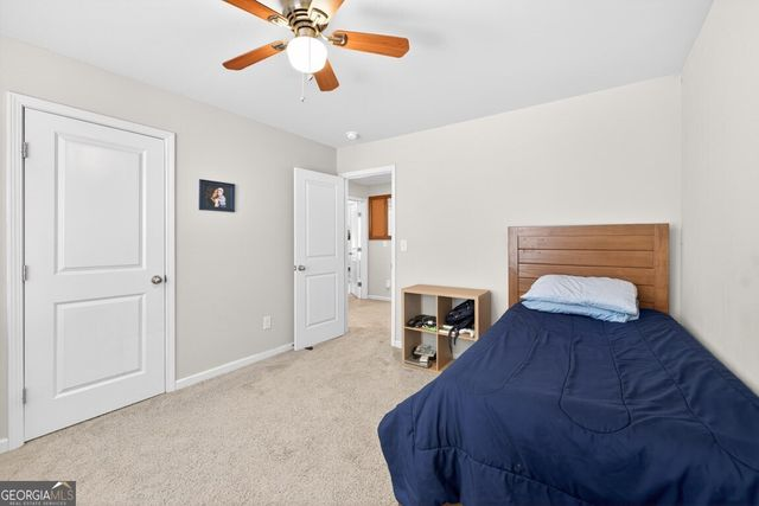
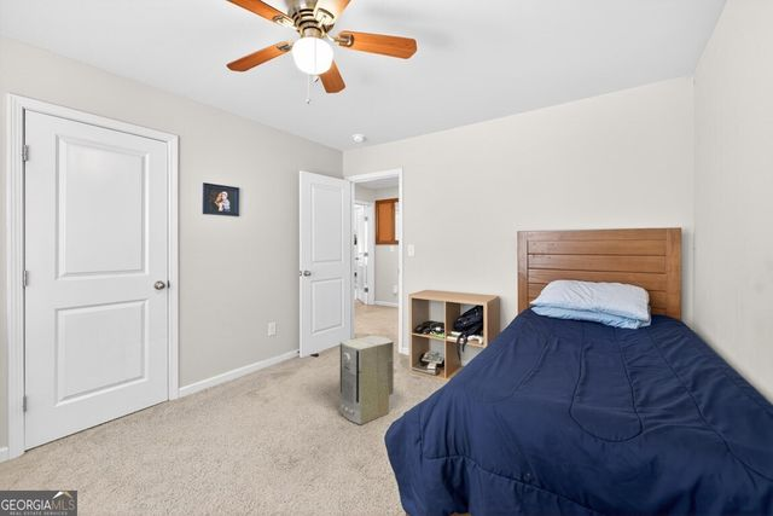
+ air purifier (366, 376)
